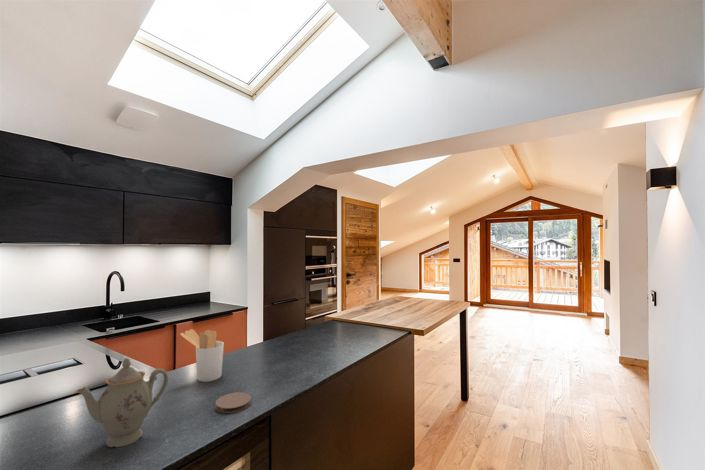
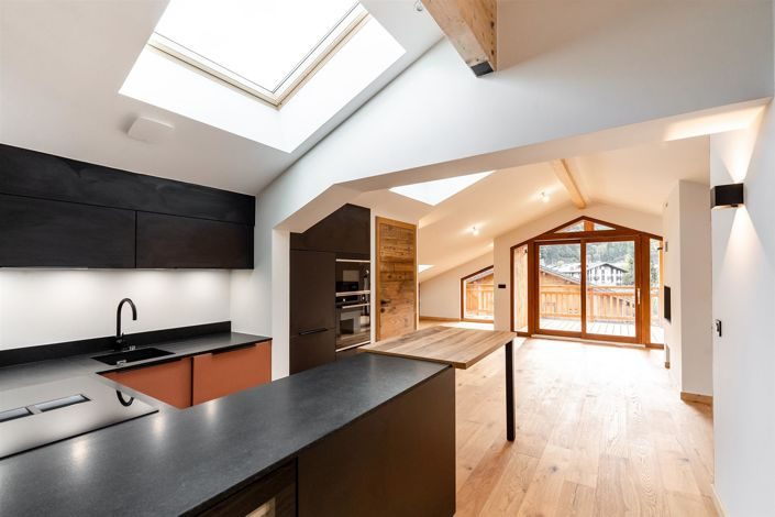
- chinaware (125, 398)
- coaster (233, 402)
- utensil holder (202, 353)
